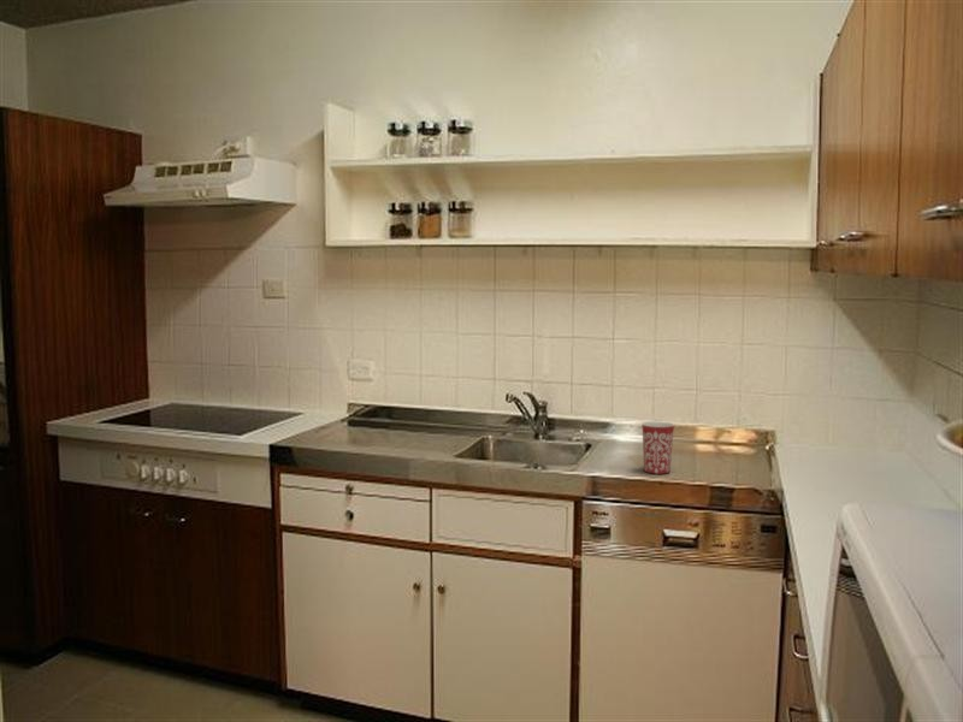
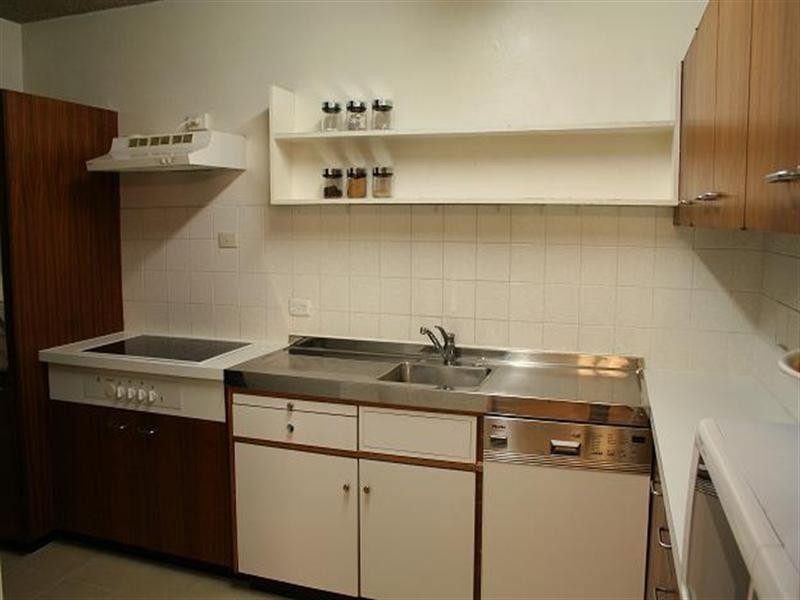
- mug (657, 445)
